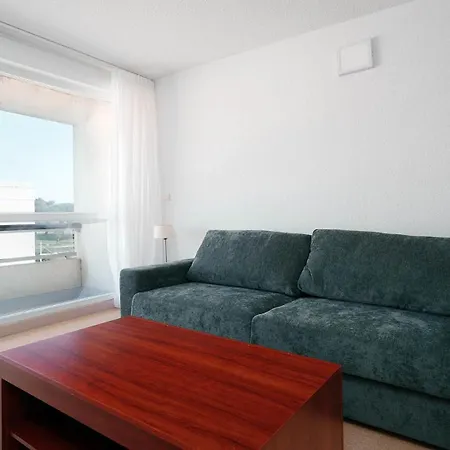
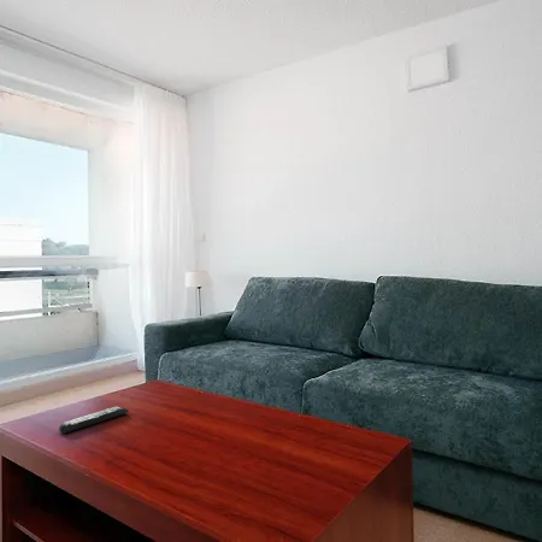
+ remote control (95, 418)
